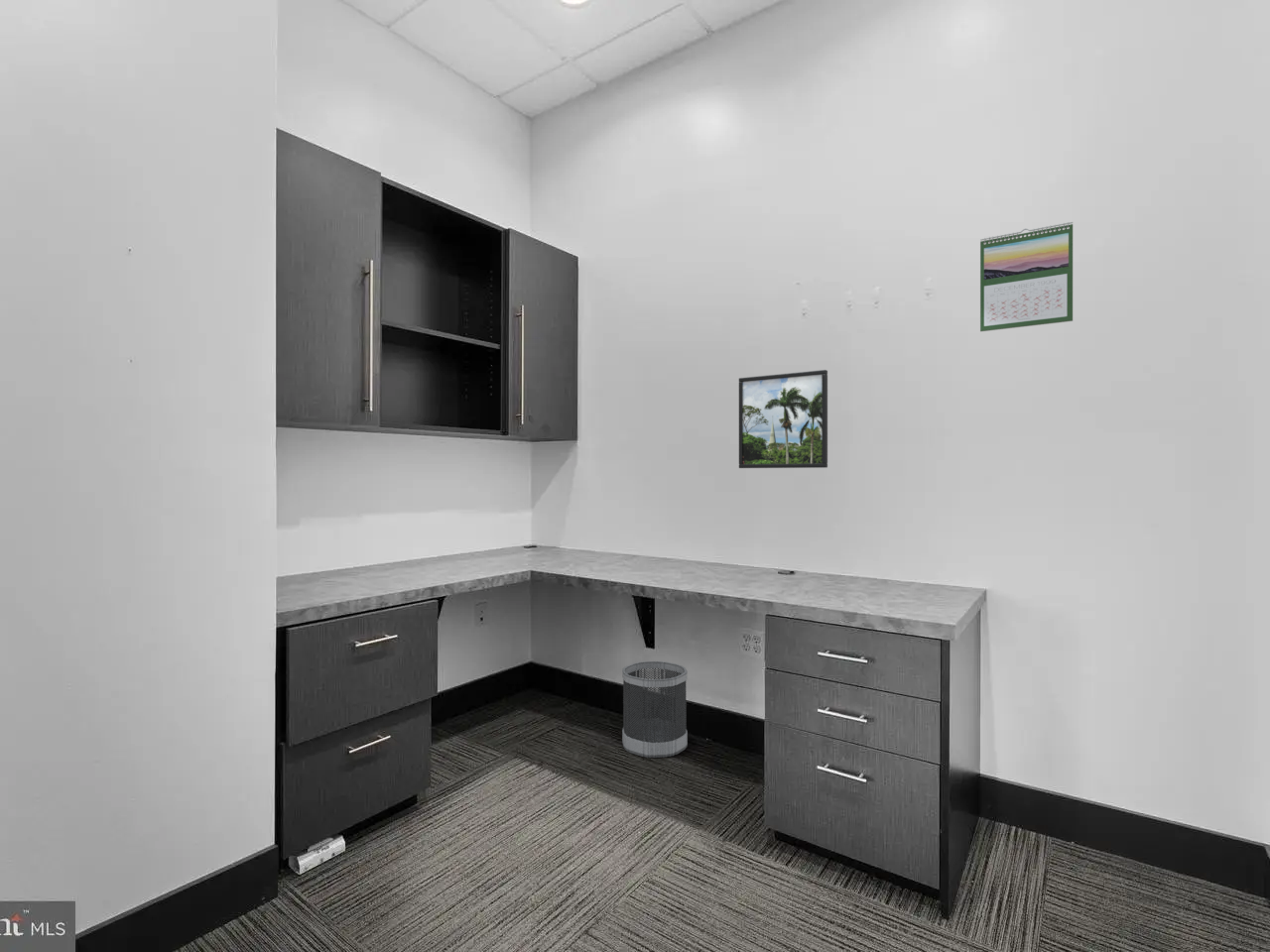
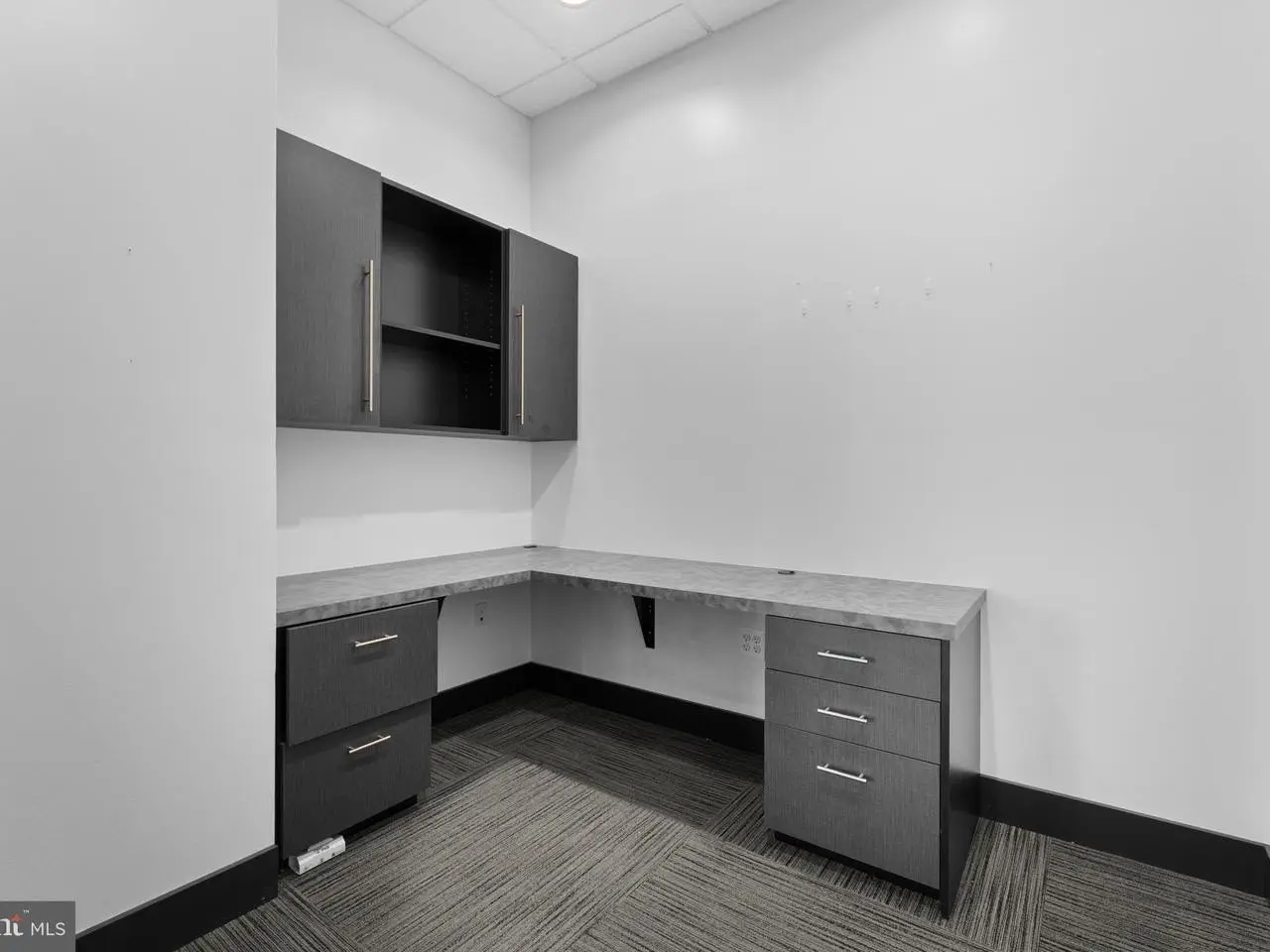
- calendar (1025, 277)
- wastebasket (654, 707)
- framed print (781, 420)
